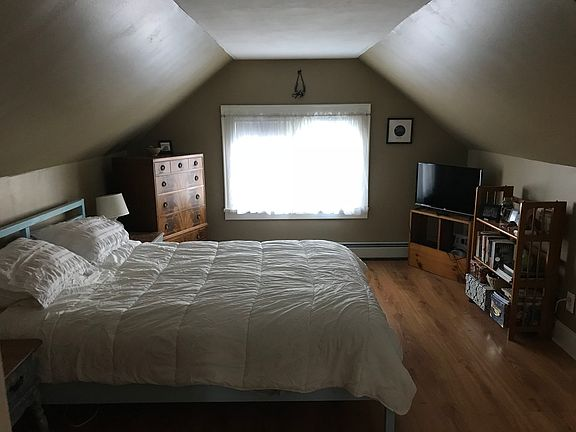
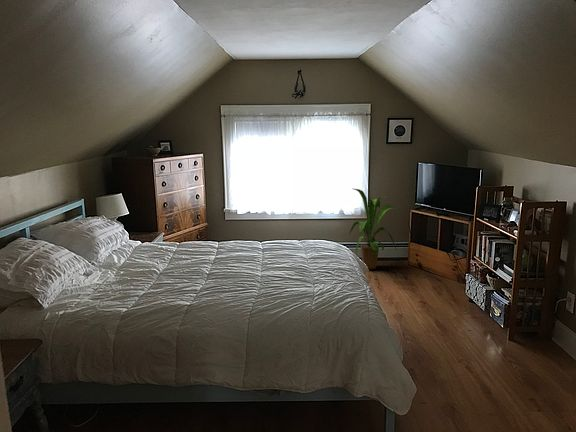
+ house plant (375, 228)
